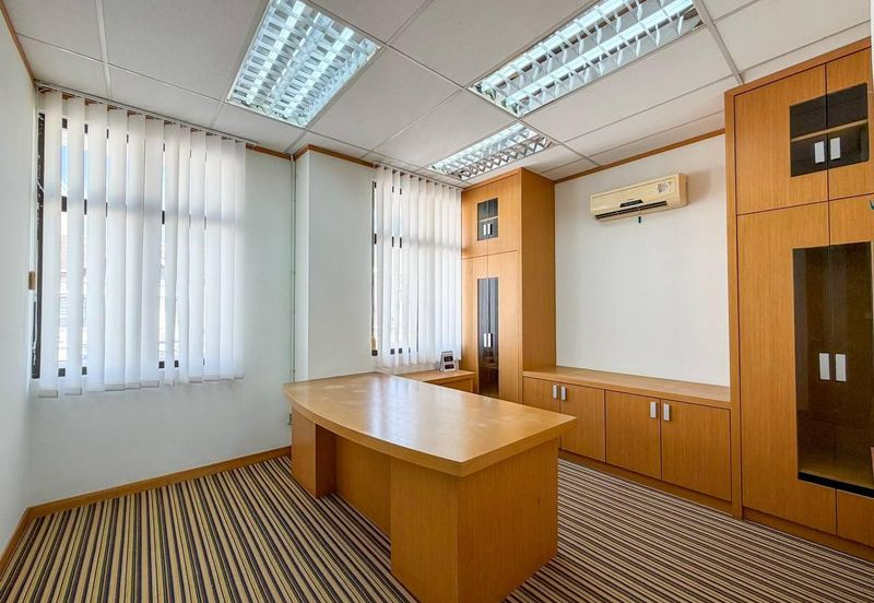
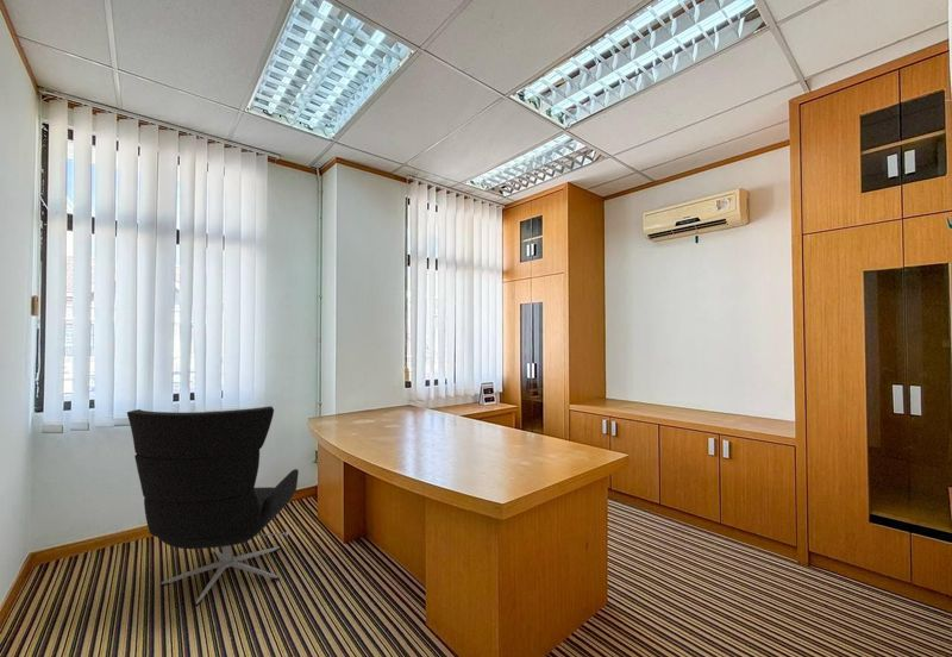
+ office chair (225, 488)
